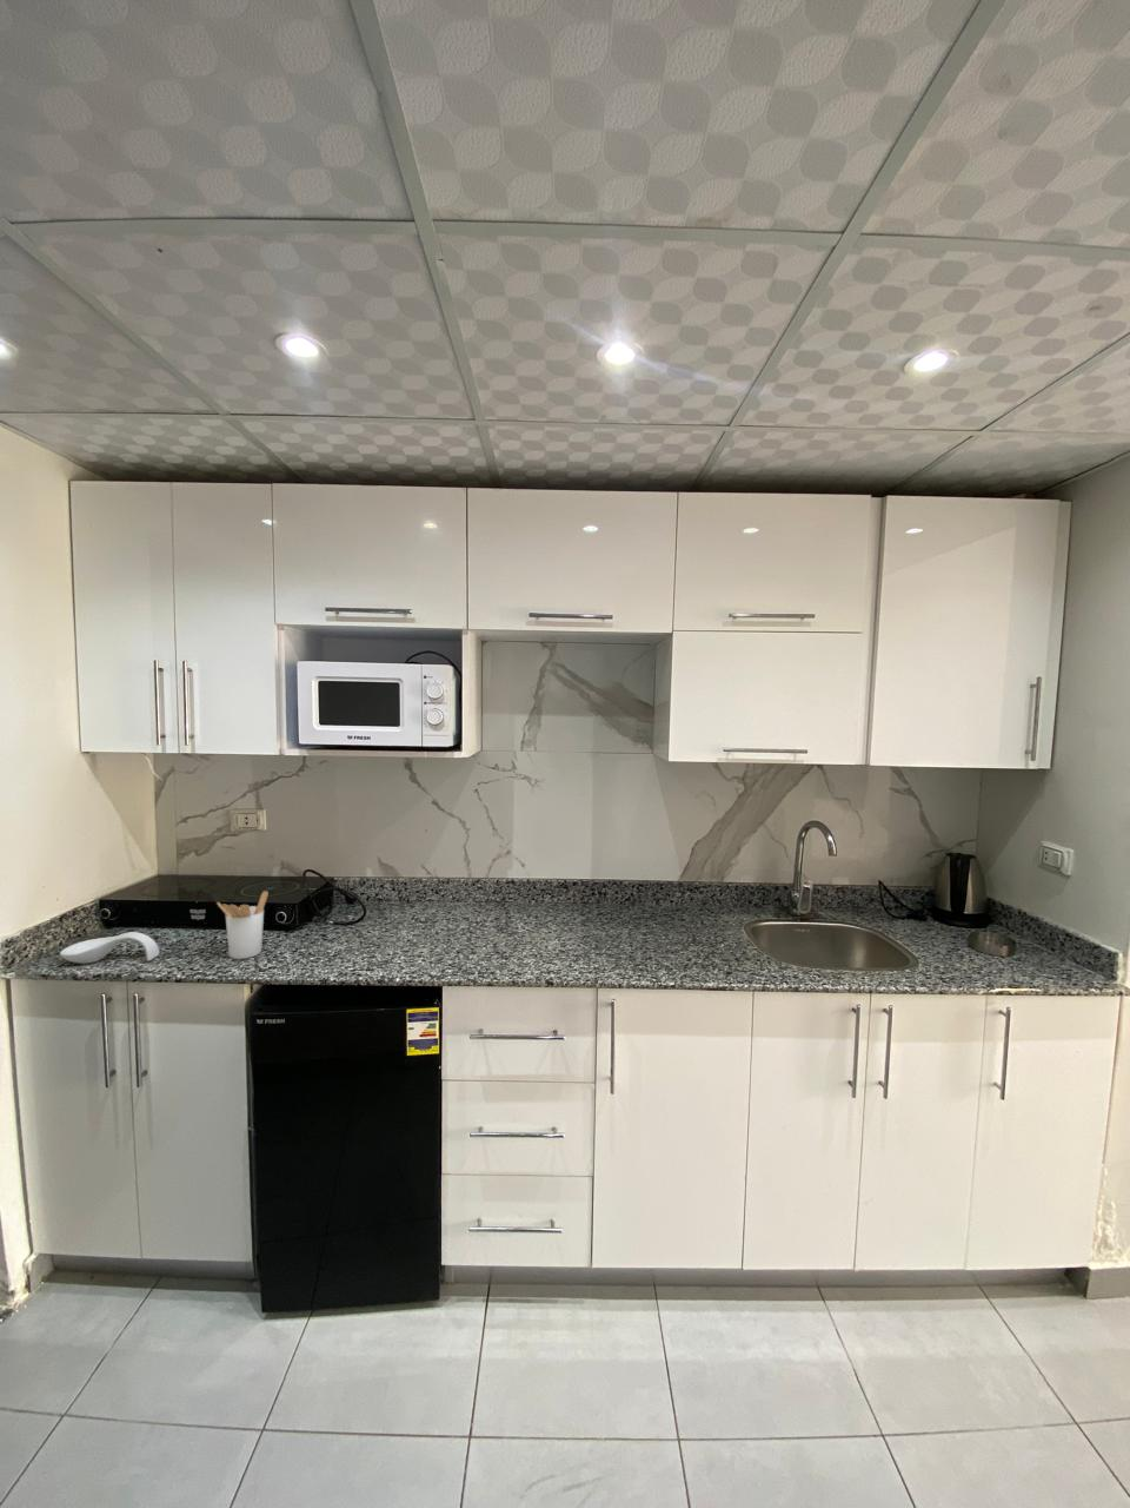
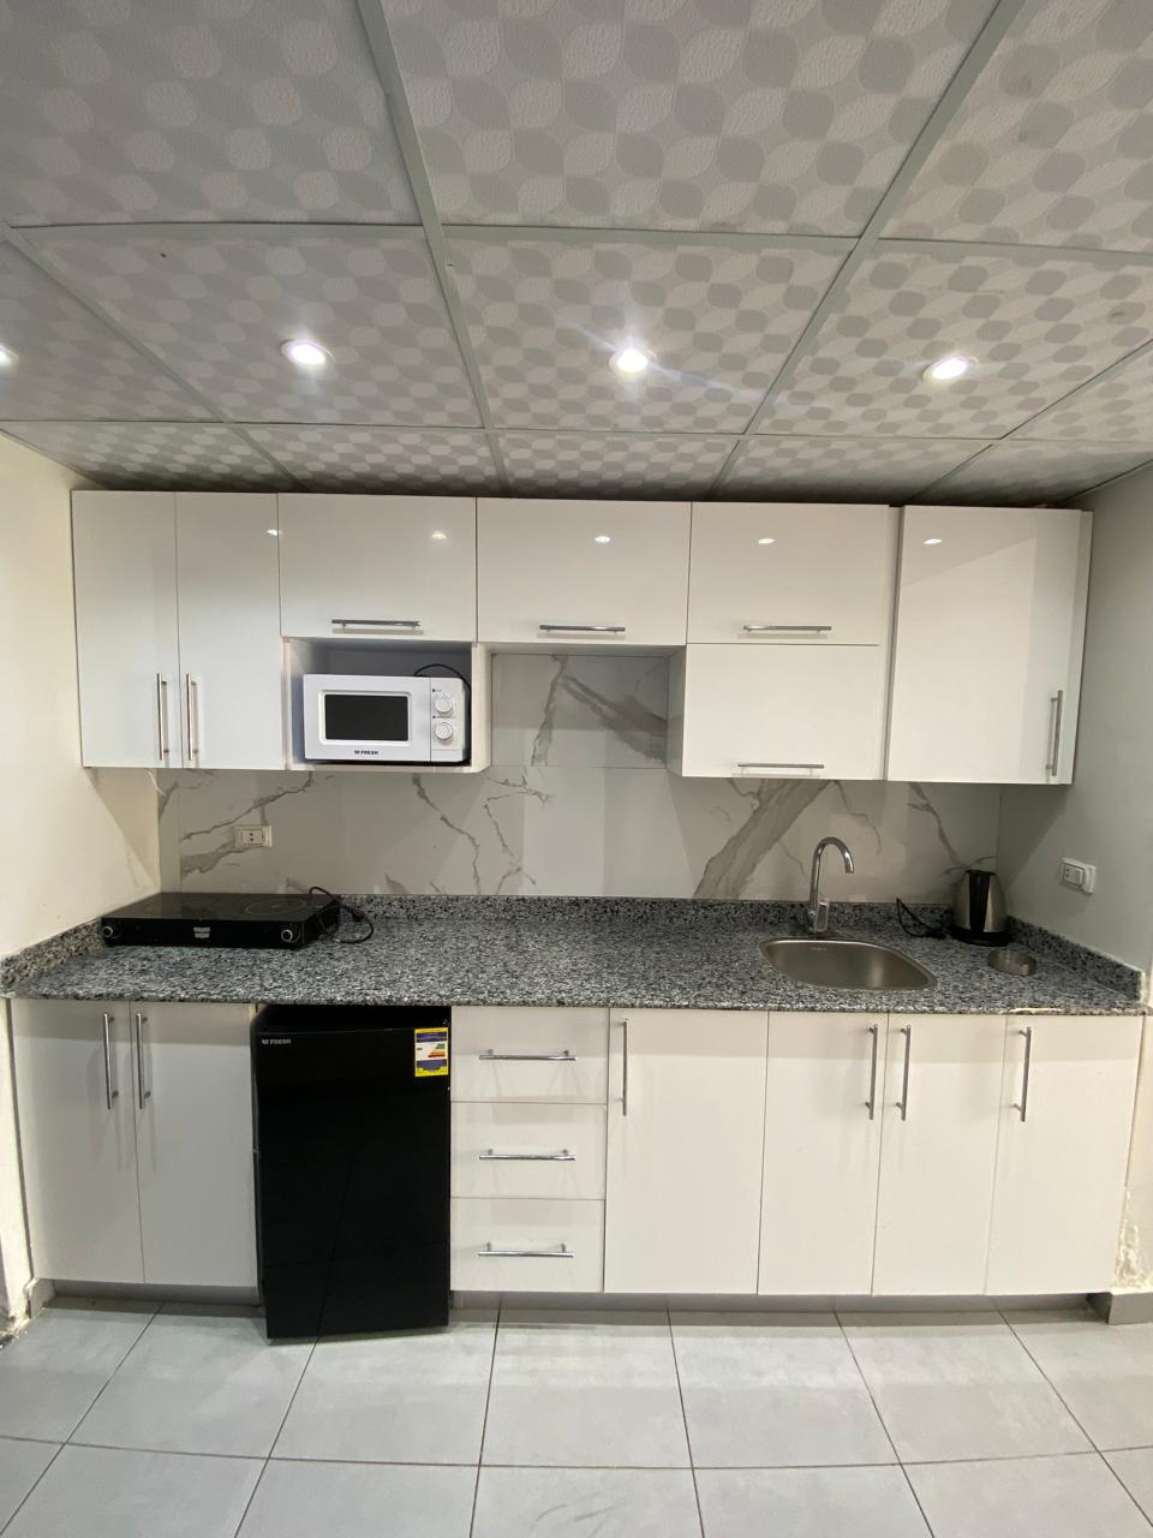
- spoon rest (110, 946)
- utensil holder (242, 925)
